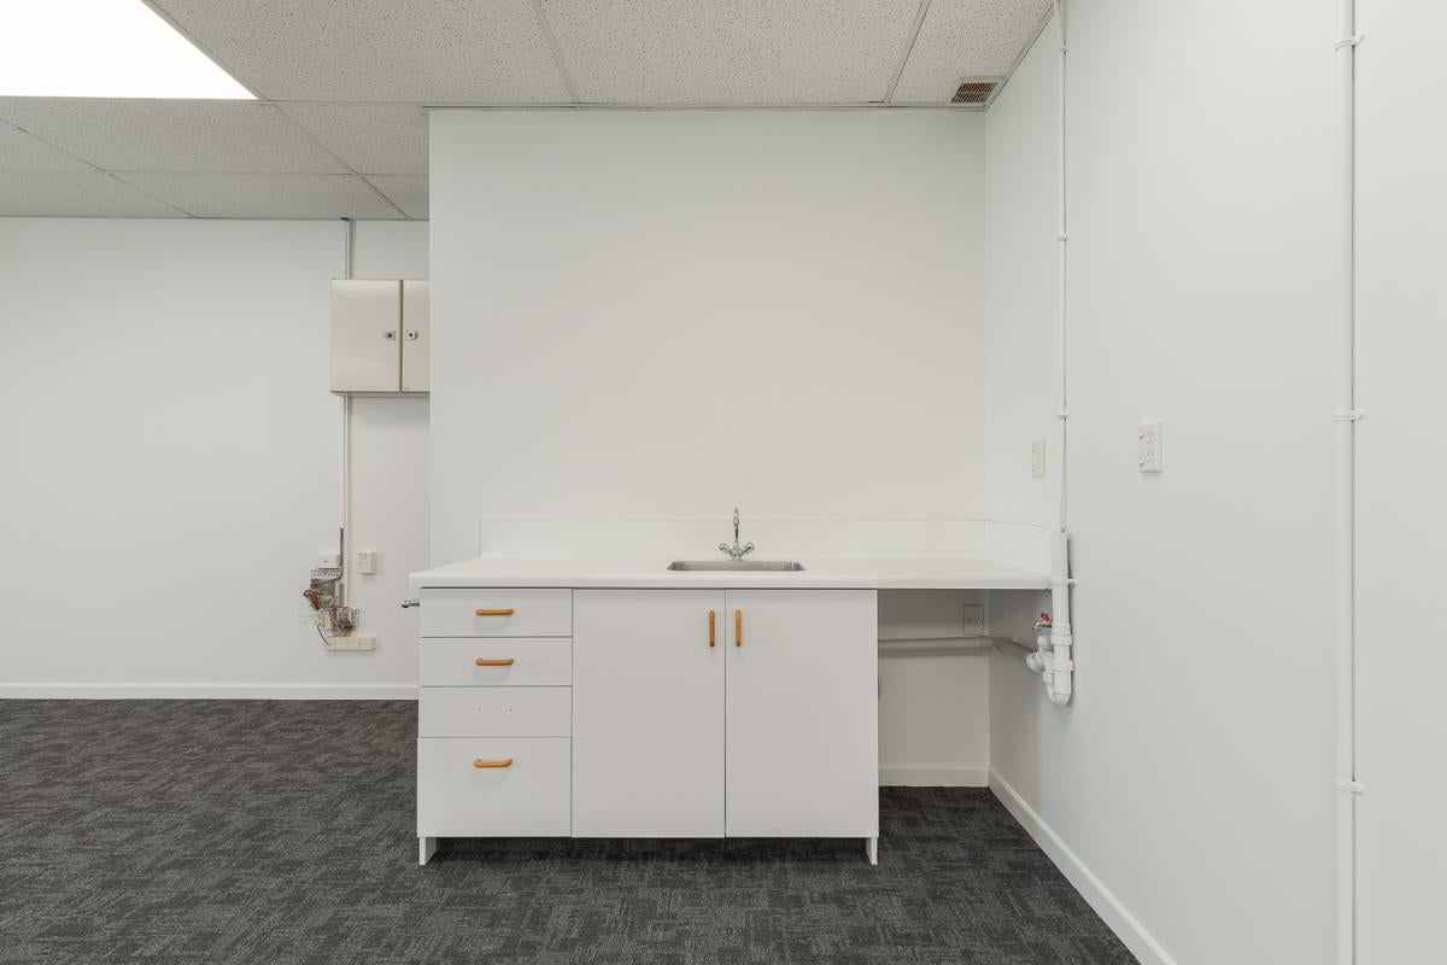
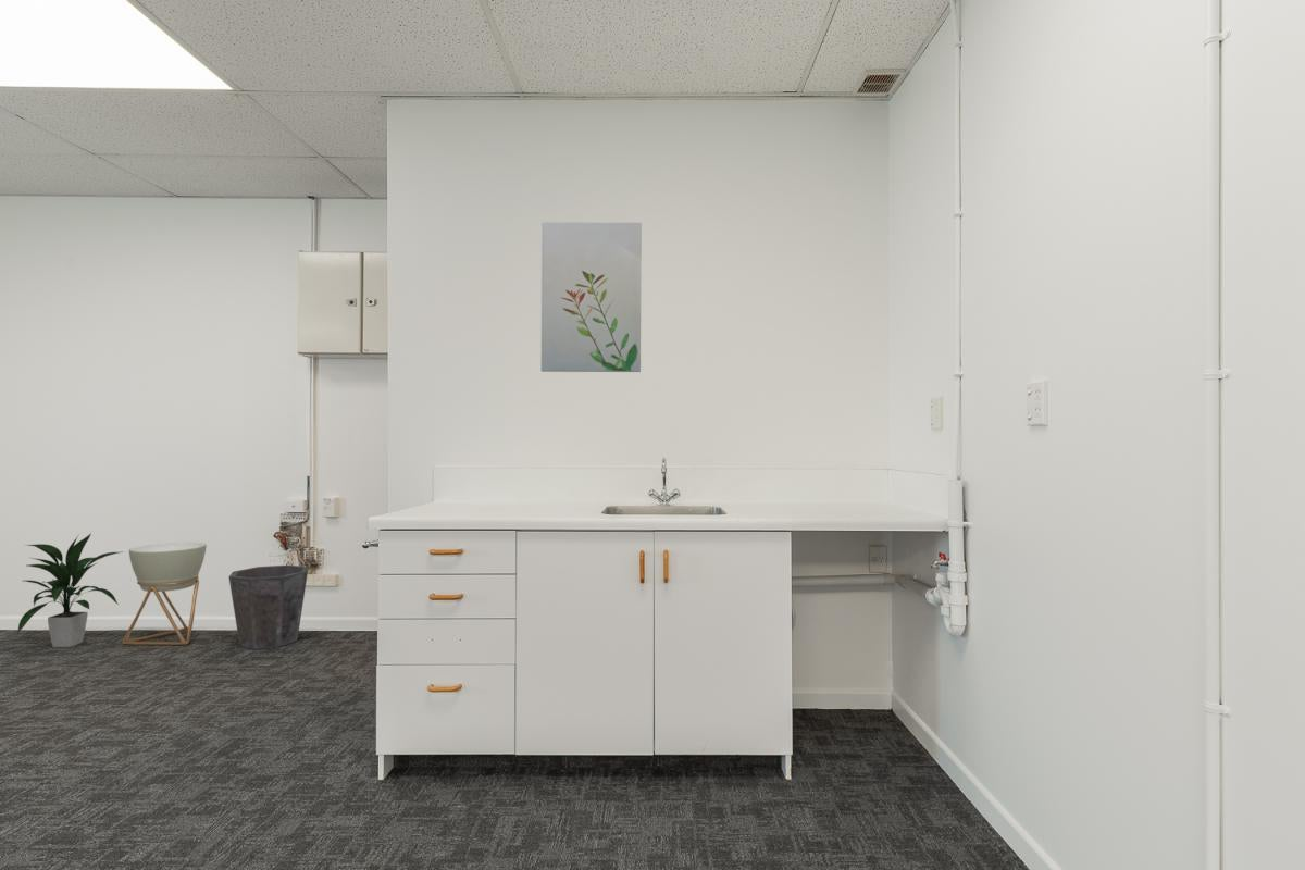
+ waste bin (270, 606)
+ wall art (591, 297)
+ planter (166, 591)
+ indoor plant (62, 588)
